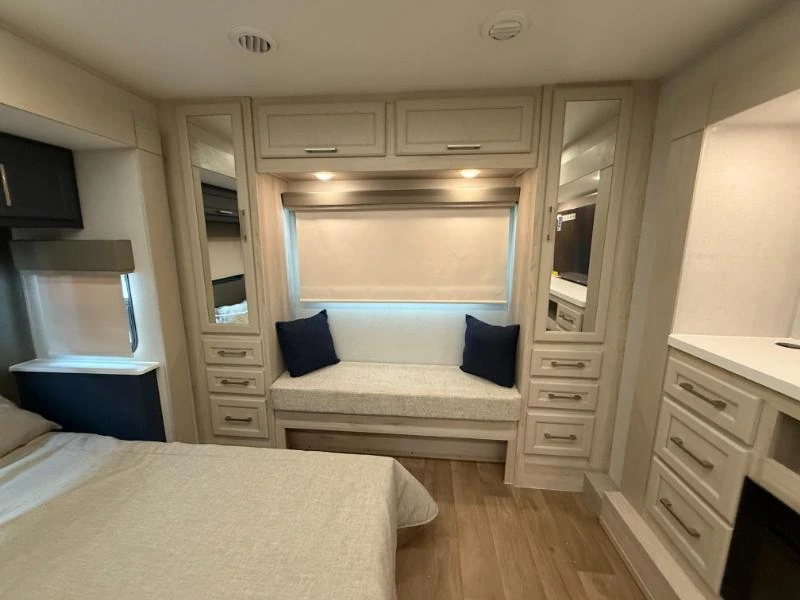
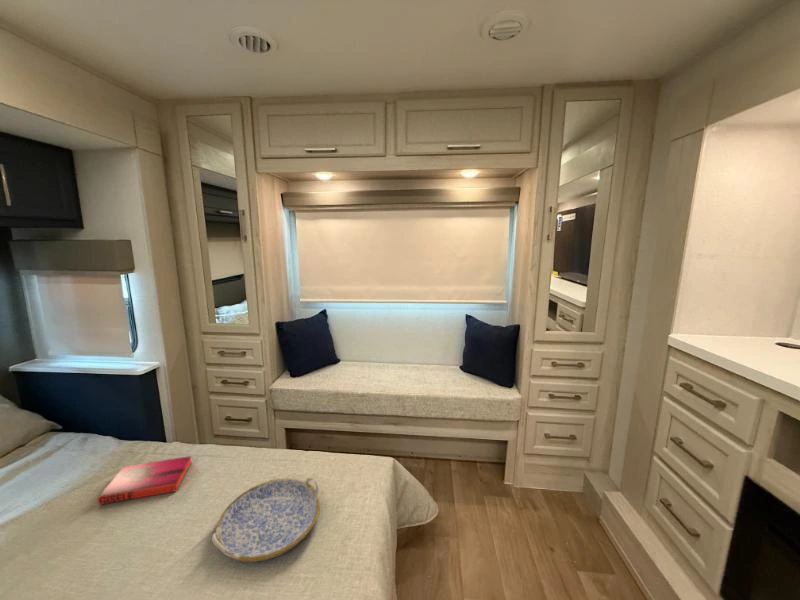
+ serving tray (271, 514)
+ hardback book (149, 478)
